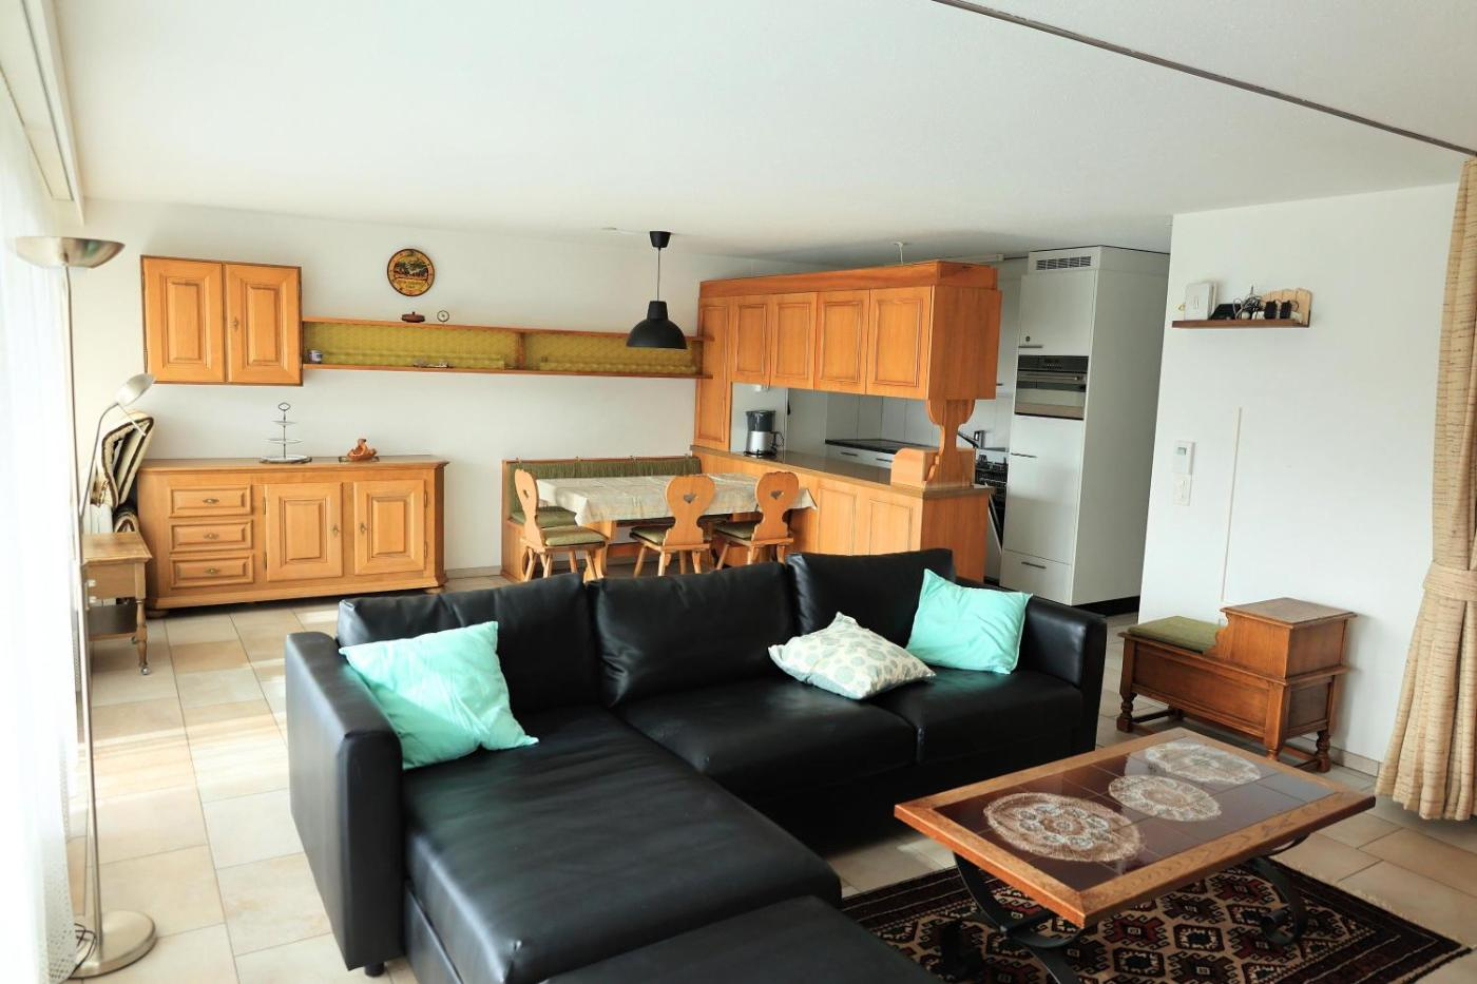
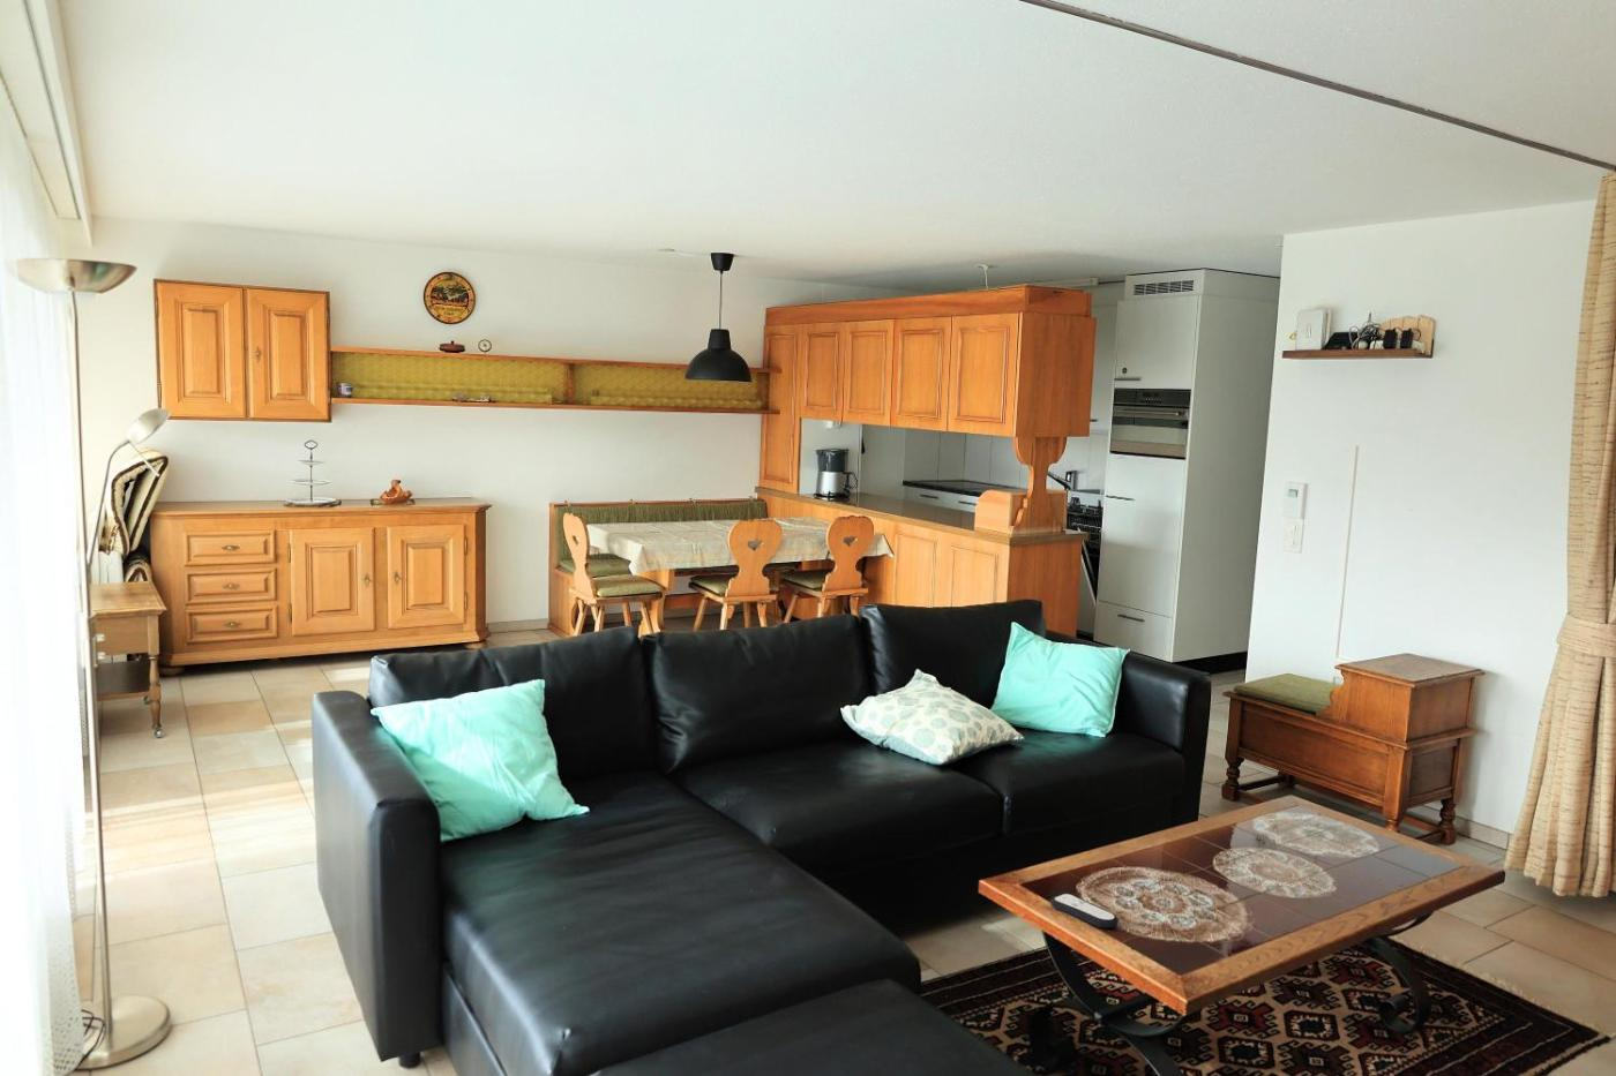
+ remote control (1084, 910)
